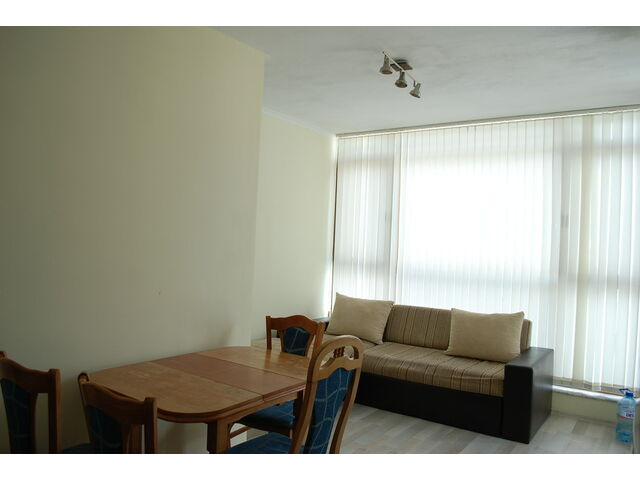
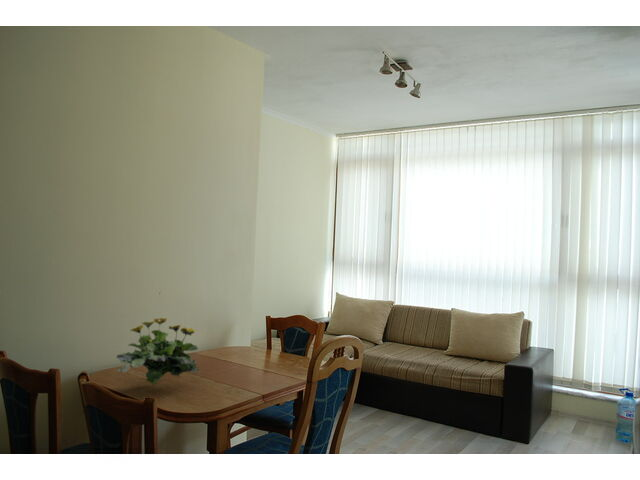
+ flowering plant (162, 354)
